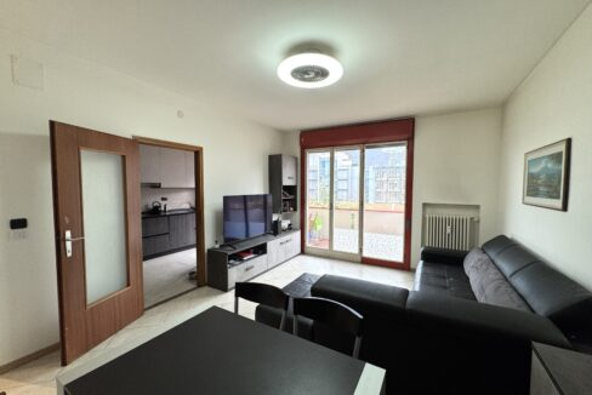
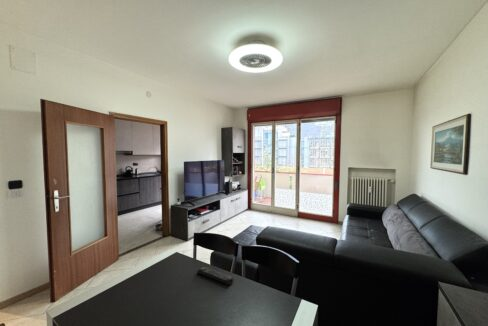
+ remote control (214, 275)
